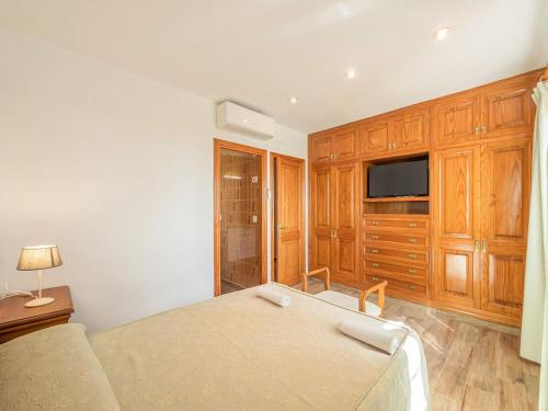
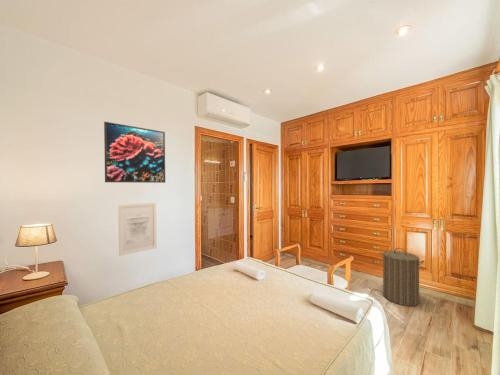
+ wall art (138, 227)
+ laundry hamper (400, 273)
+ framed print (137, 154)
